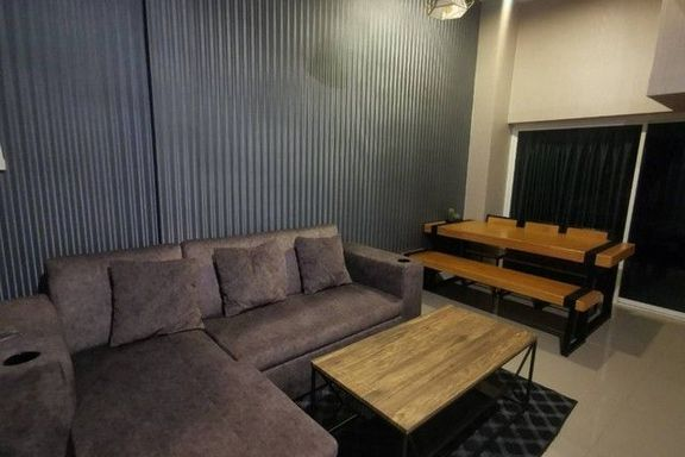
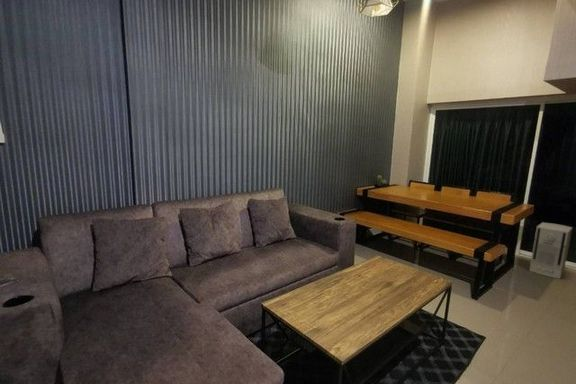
+ air purifier (550, 249)
